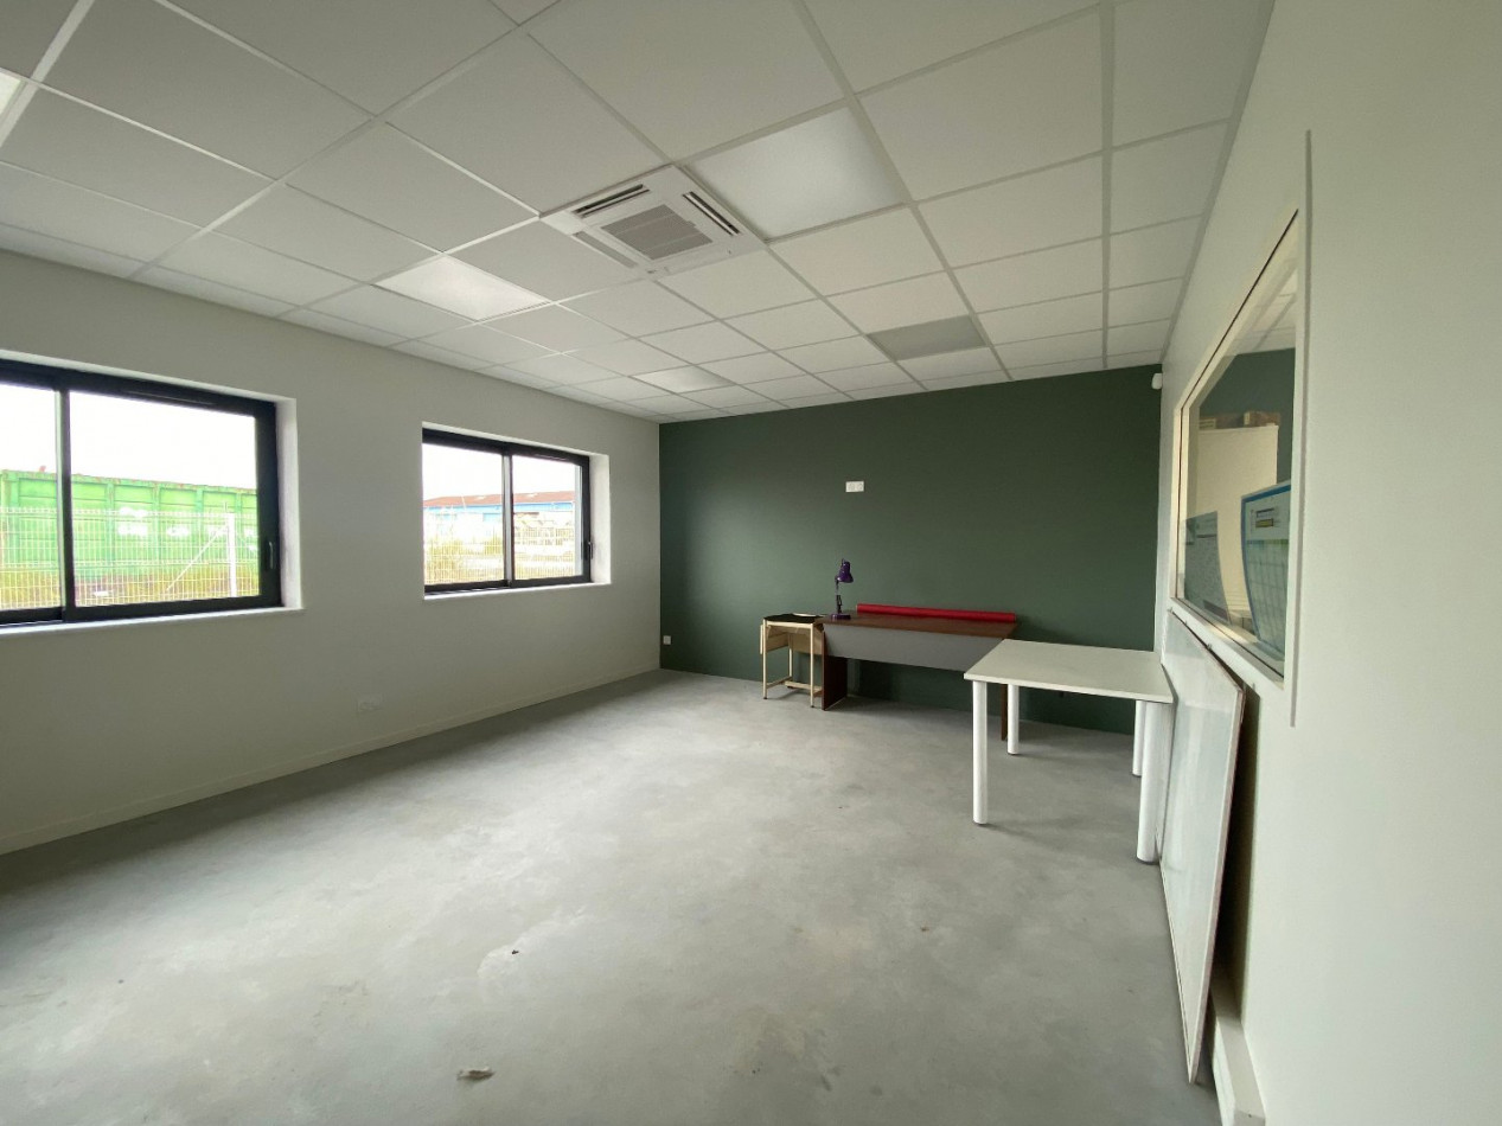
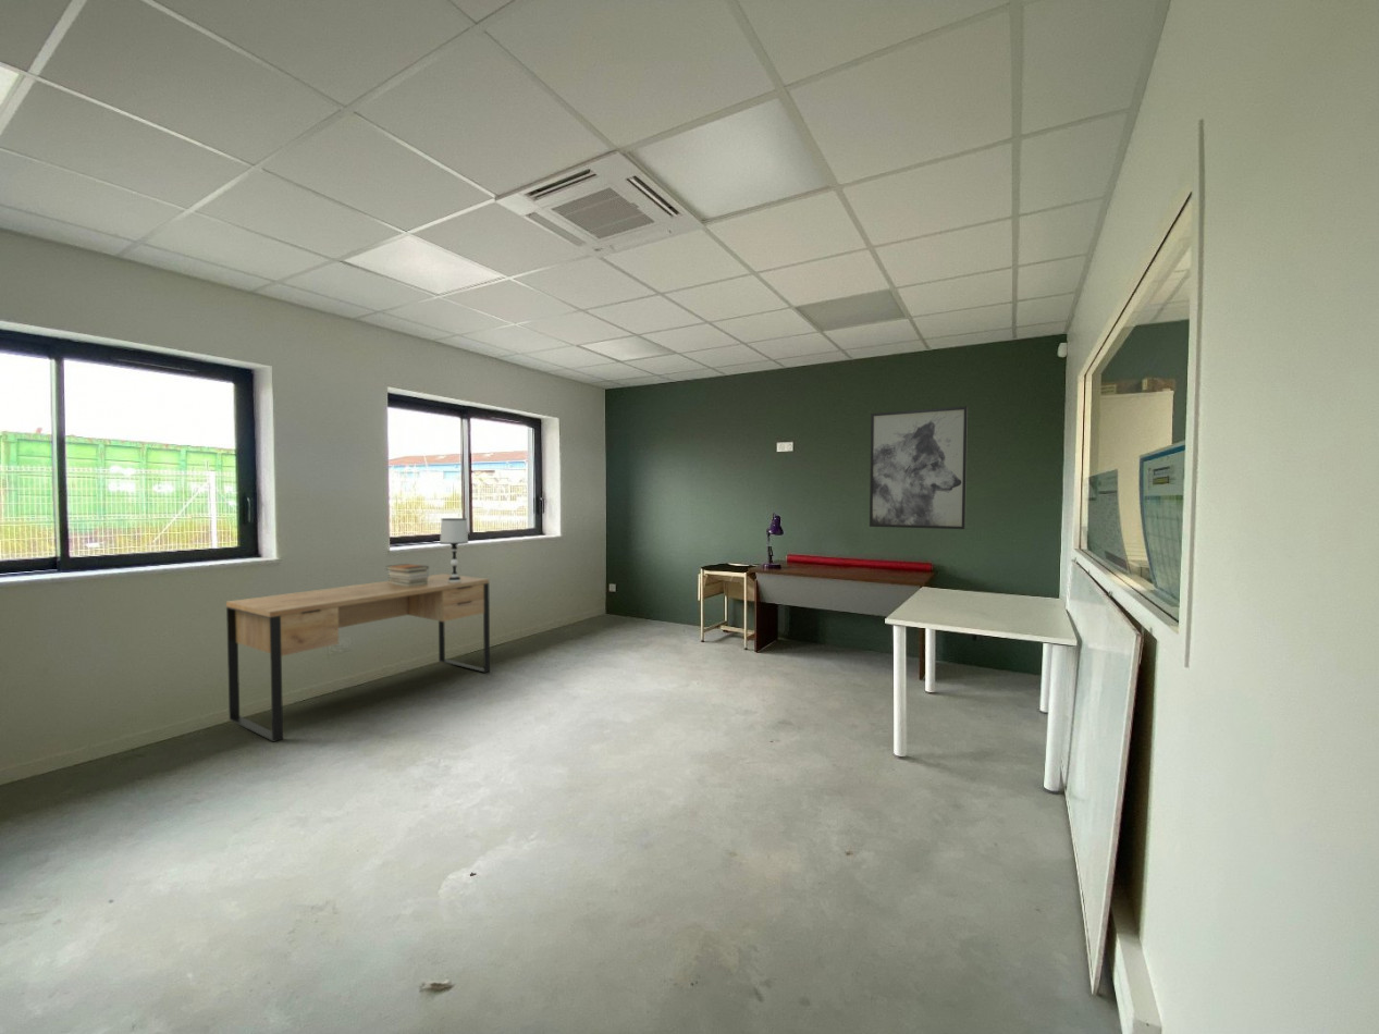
+ table lamp (454, 550)
+ book stack (407, 575)
+ desk (369, 621)
+ wall art (916, 469)
